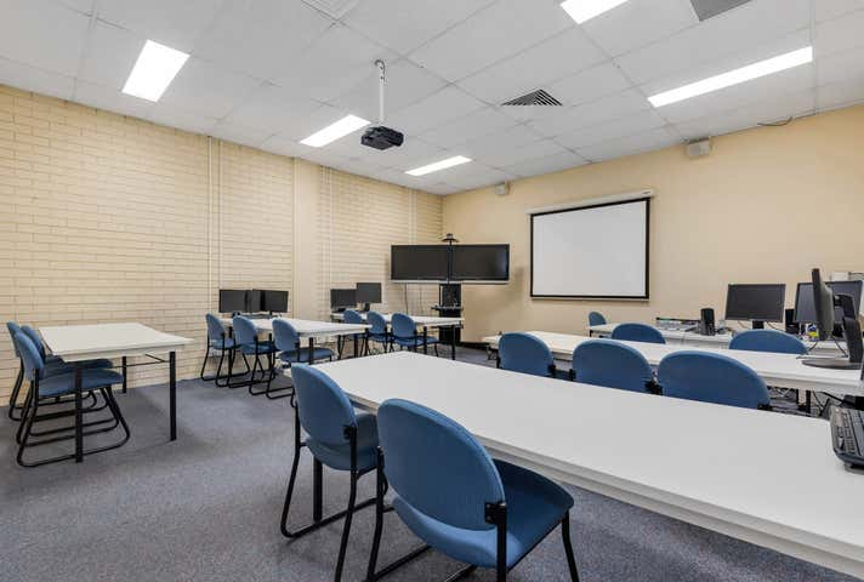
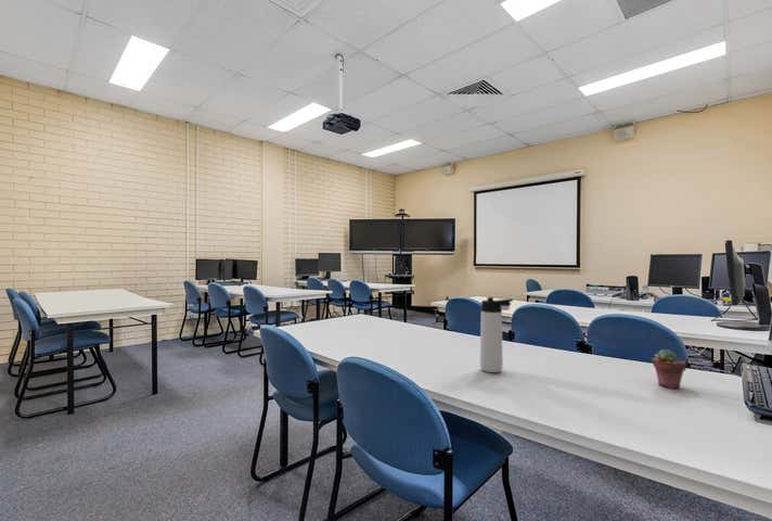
+ potted succulent (668, 367)
+ thermos bottle (496, 334)
